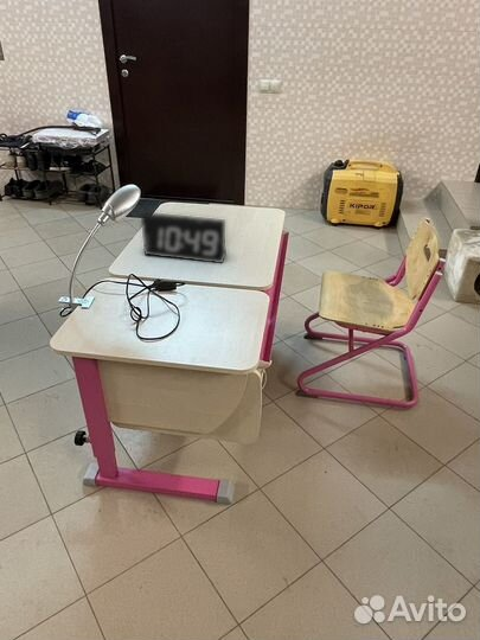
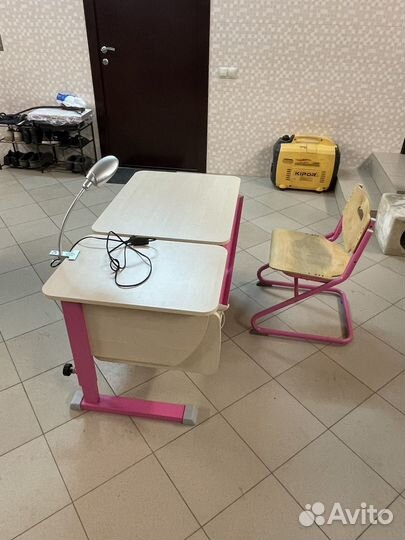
- alarm clock (184, 235)
